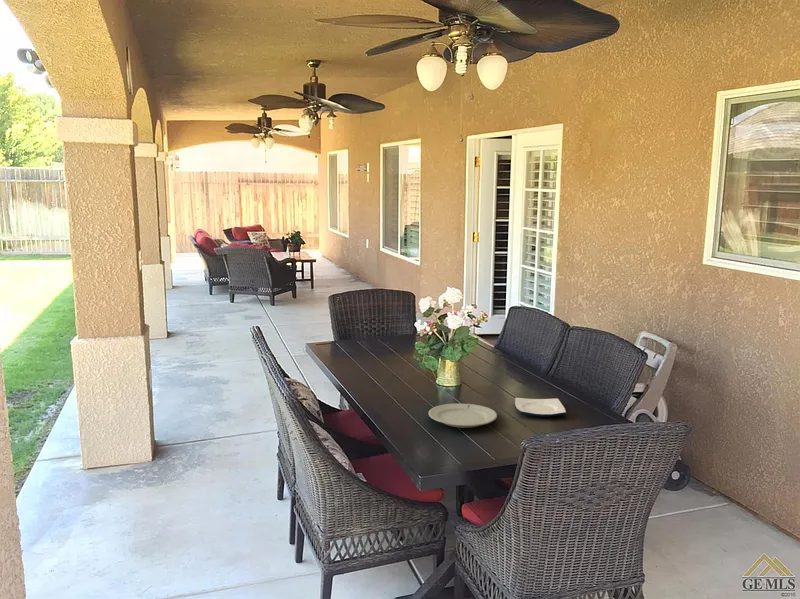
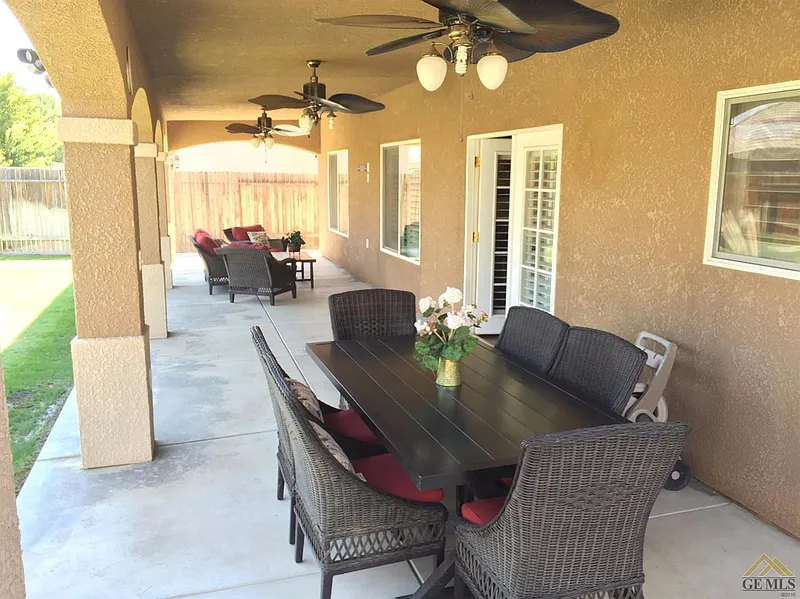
- chinaware (462, 416)
- plate (539, 407)
